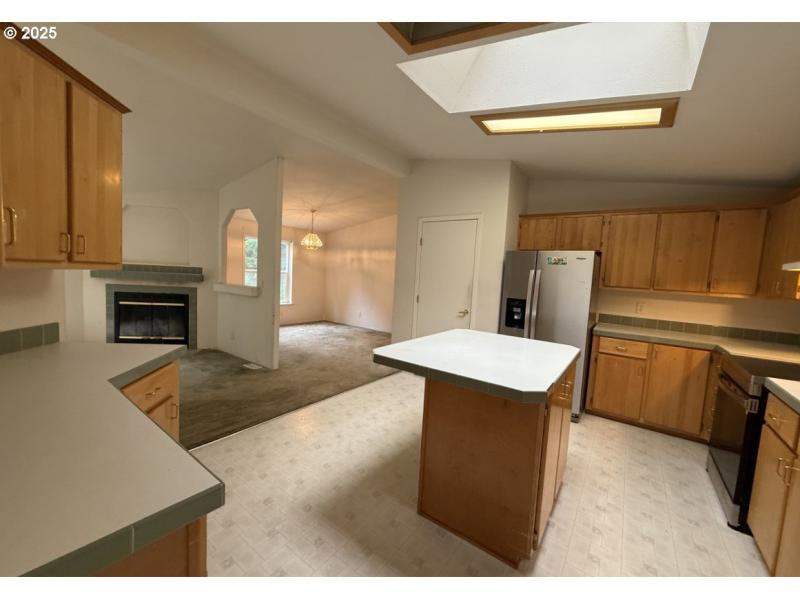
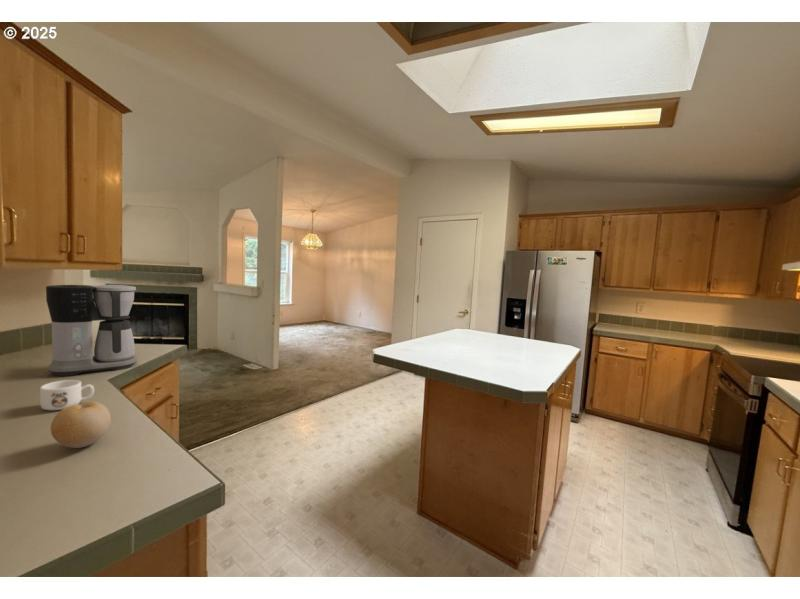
+ fruit (83, 424)
+ mug (68, 394)
+ coffee maker (91, 327)
